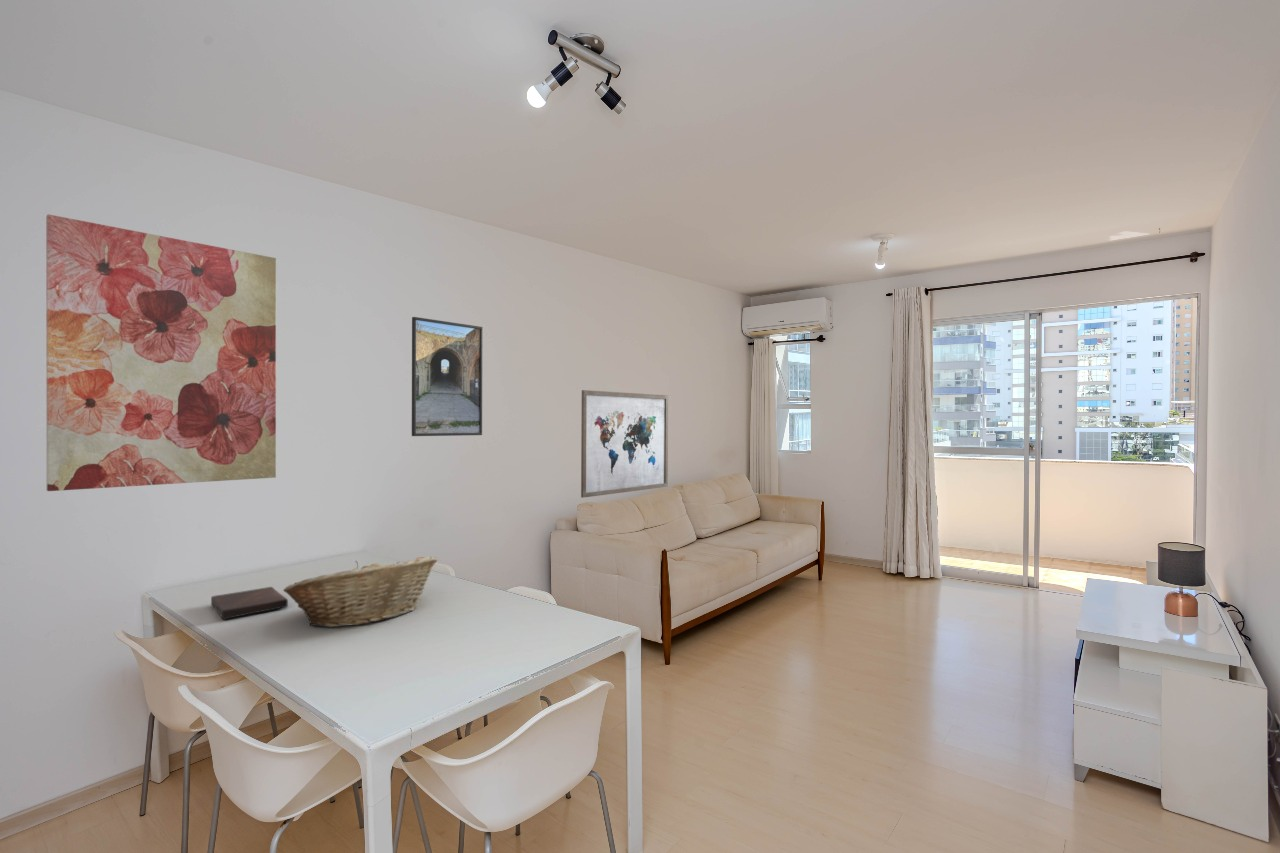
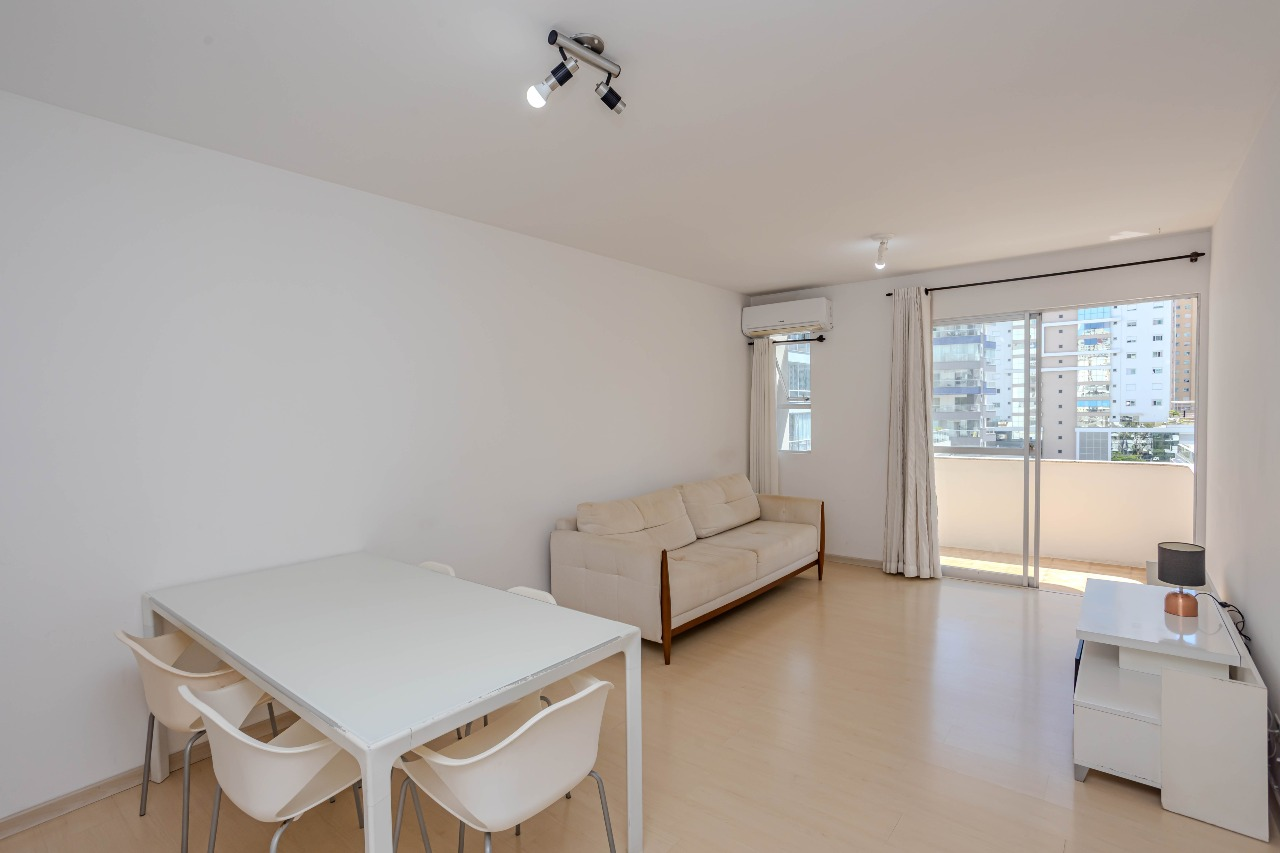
- wall art (628, 442)
- book (249, 601)
- wall art (174, 361)
- fruit basket (365, 585)
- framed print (448, 378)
